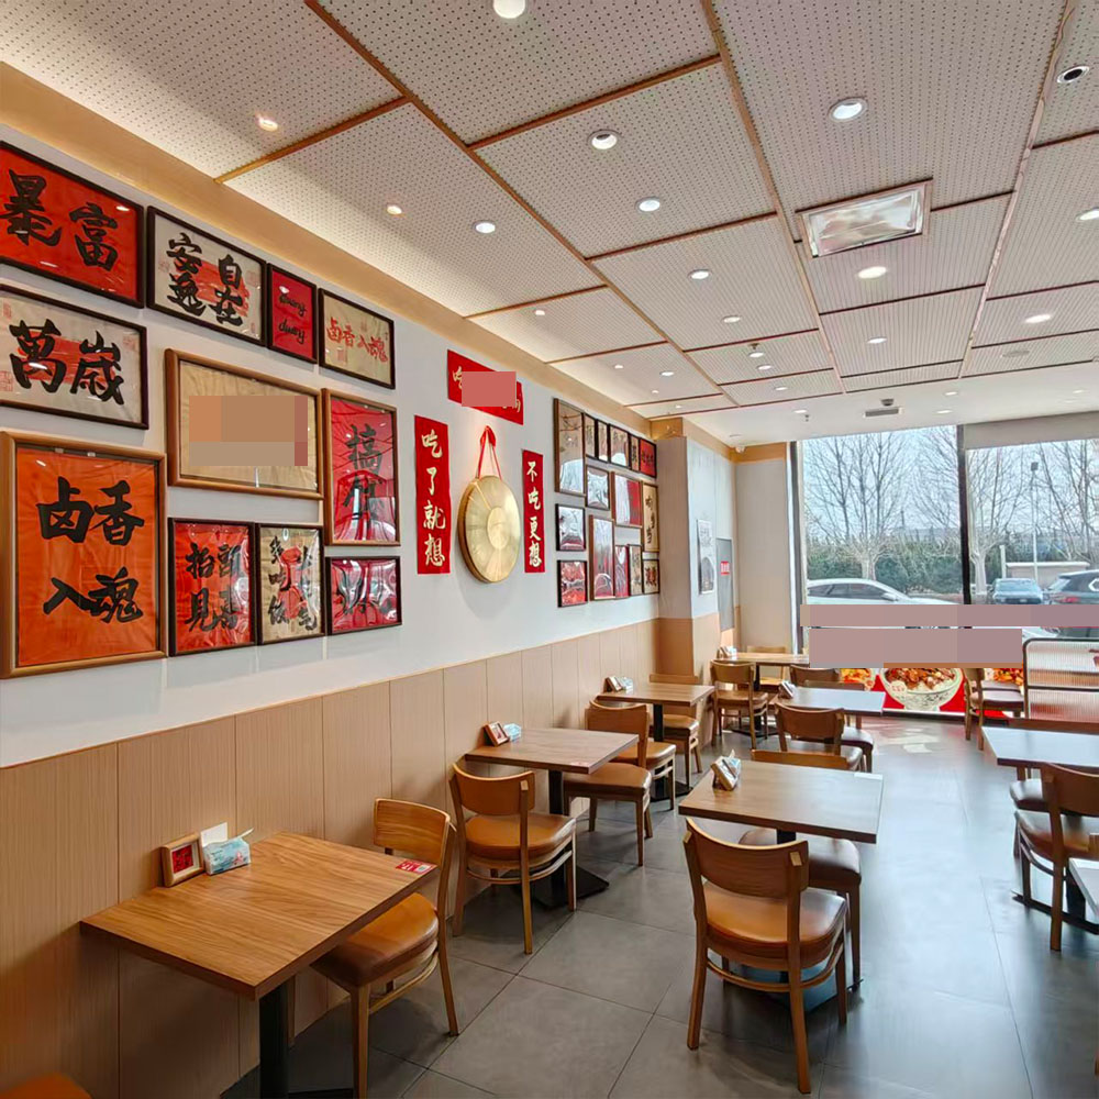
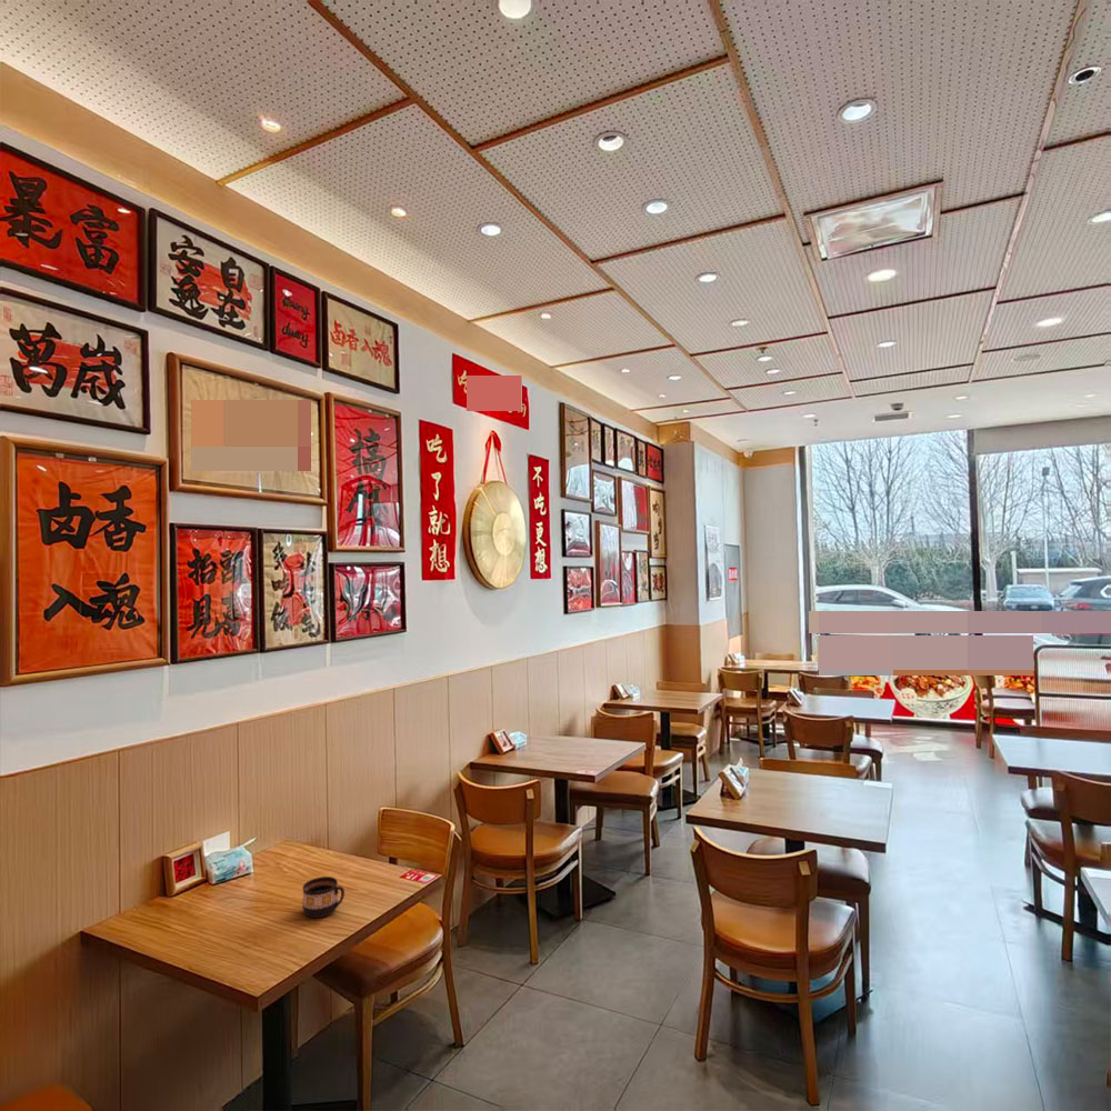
+ cup (321, 898)
